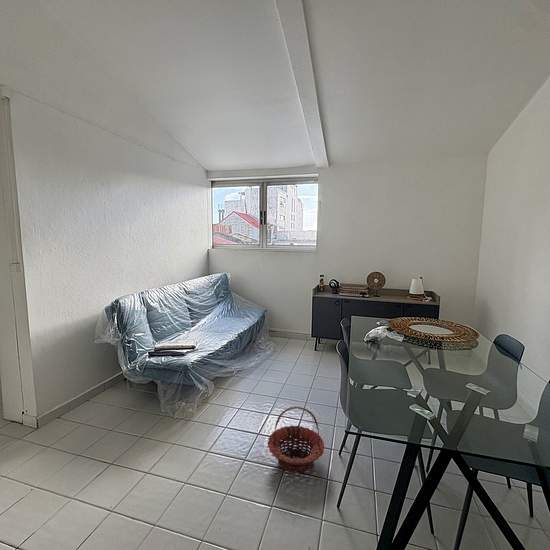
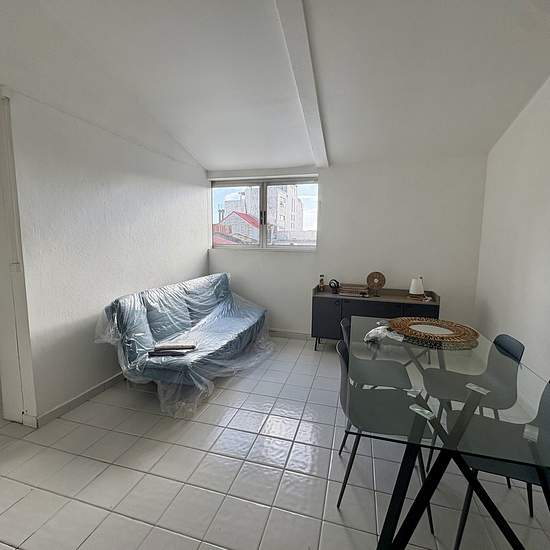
- basket (296, 434)
